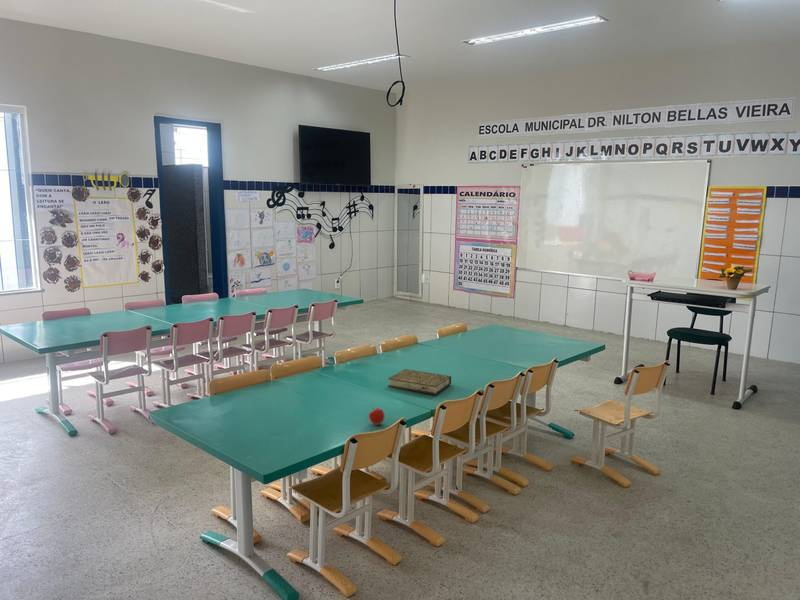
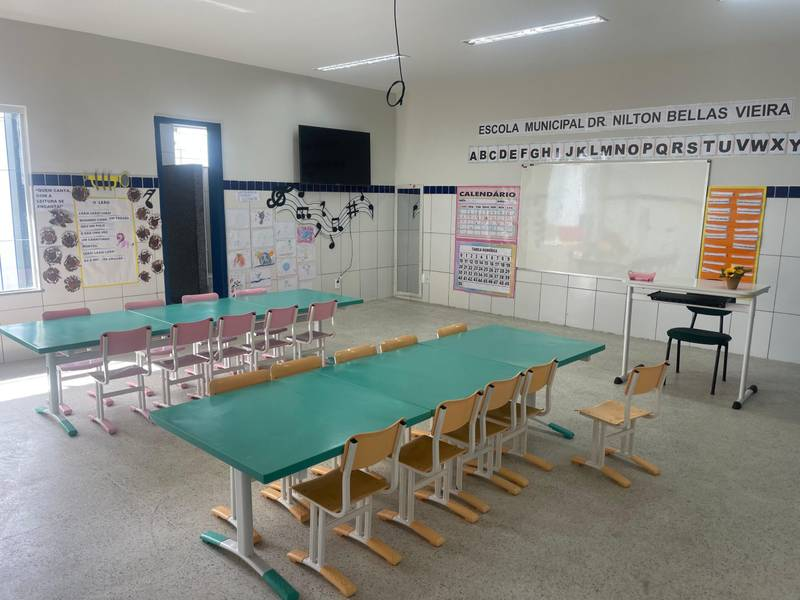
- fruit (376, 415)
- book (417, 381)
